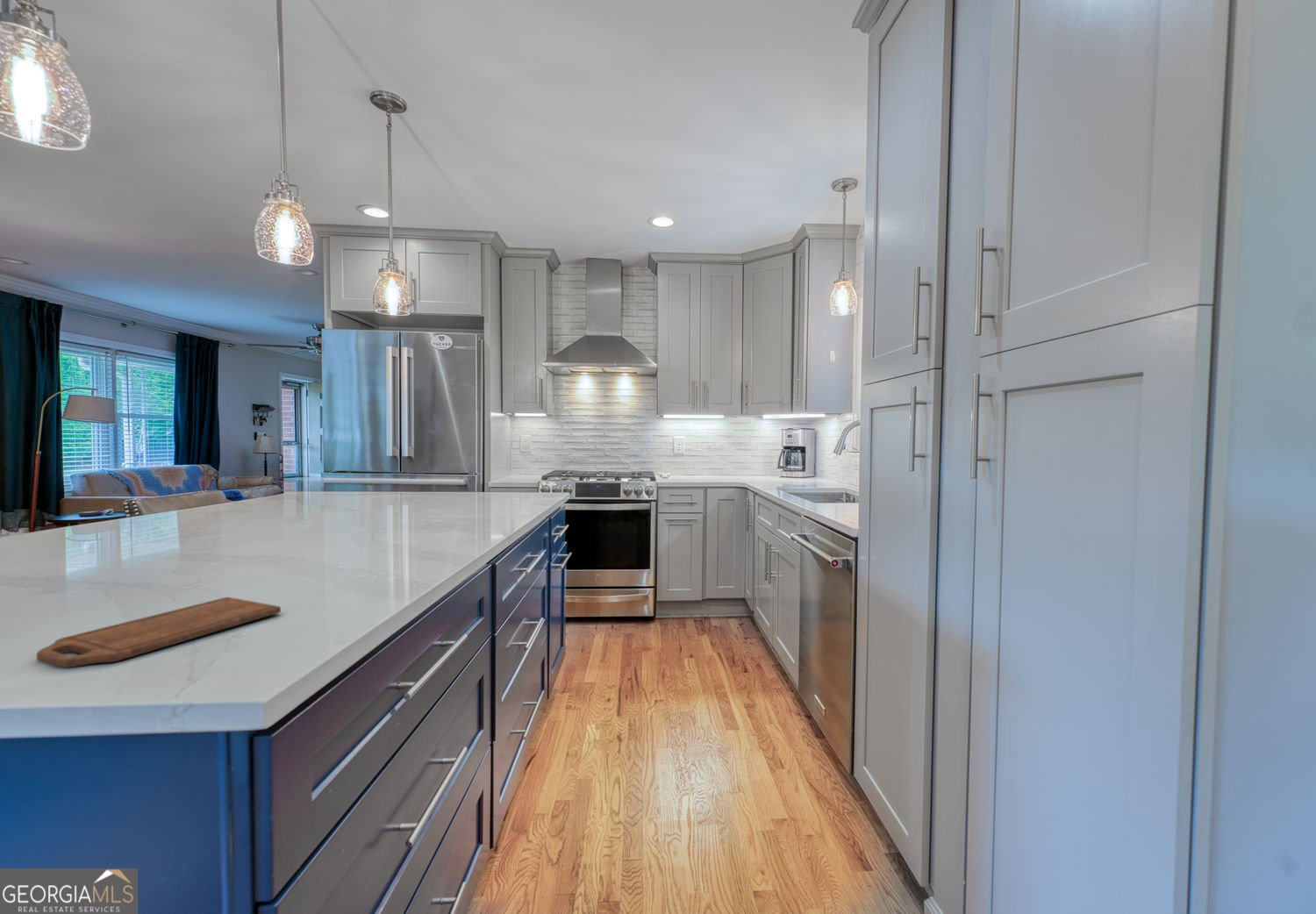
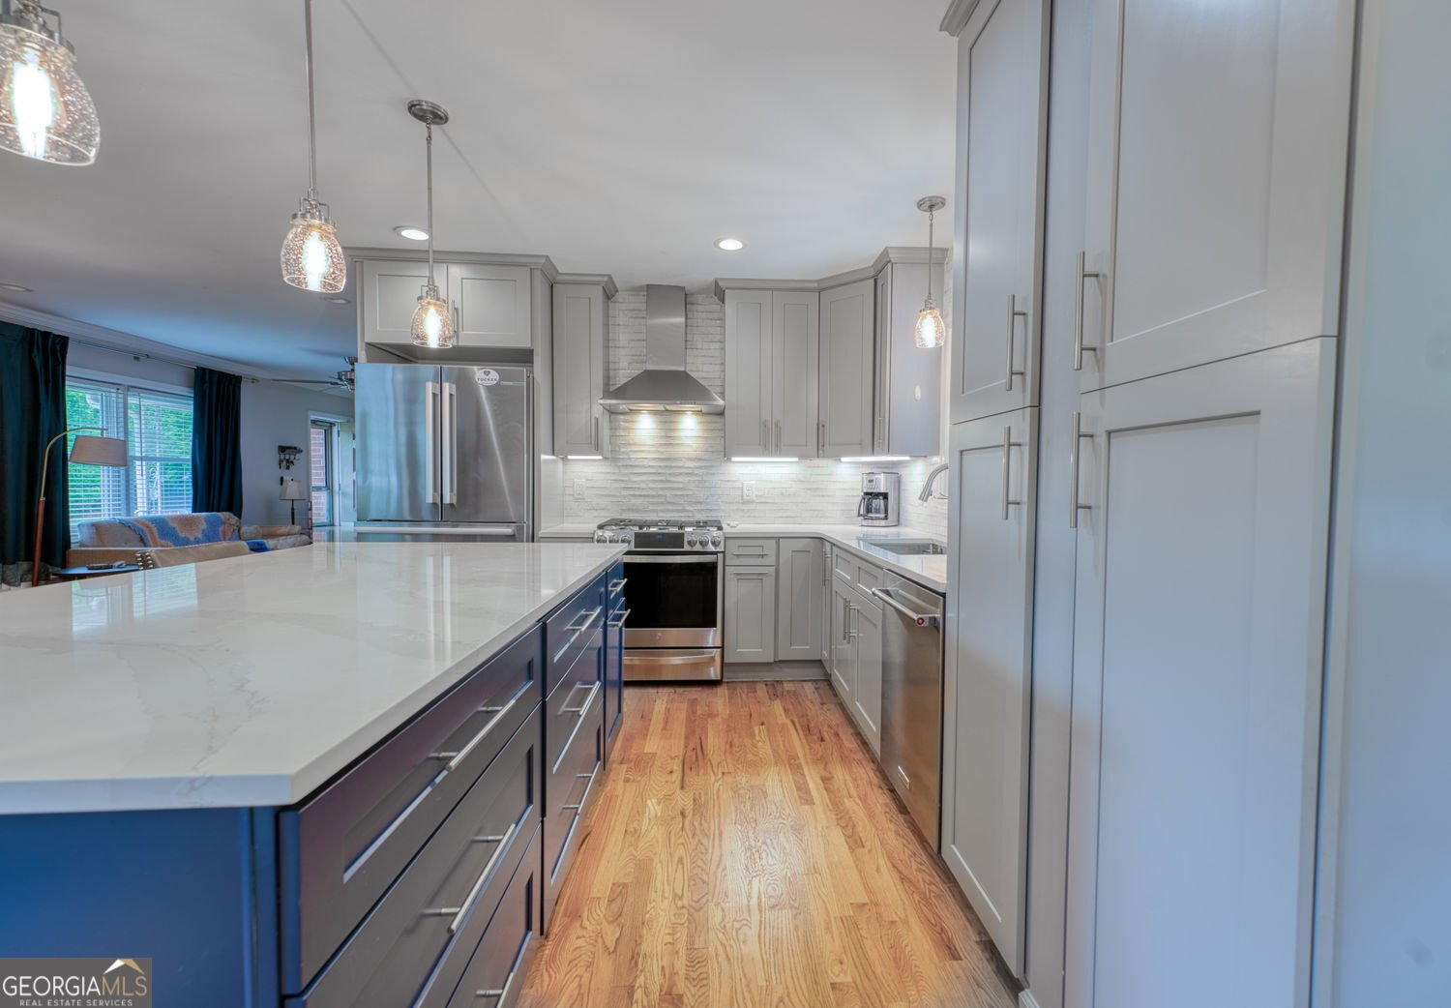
- cutting board (166, 628)
